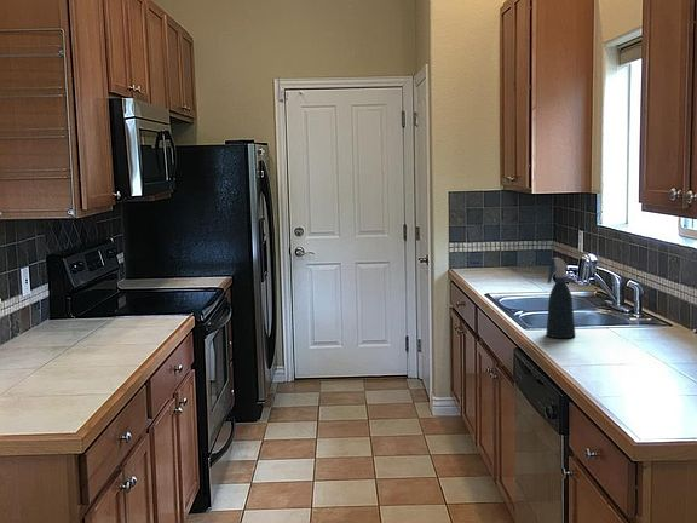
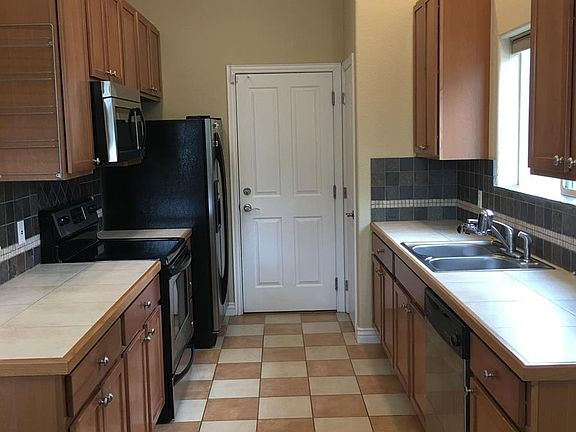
- spray bottle (560, 295)
